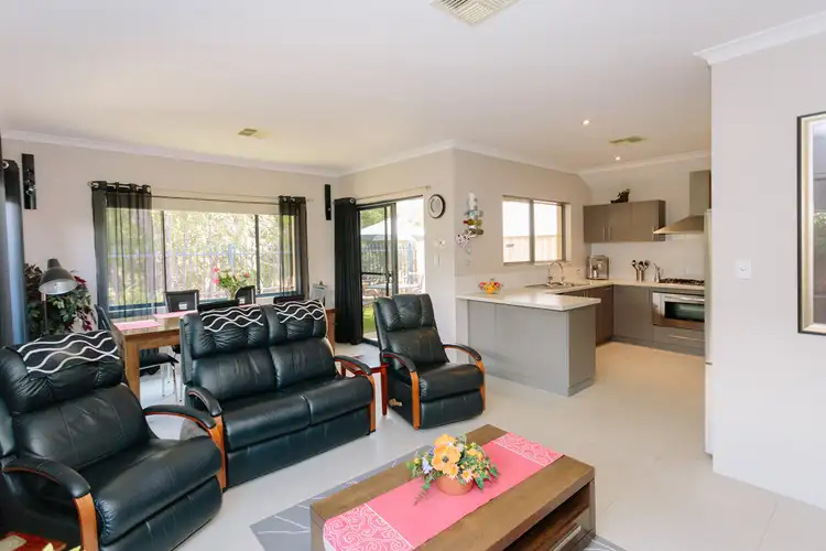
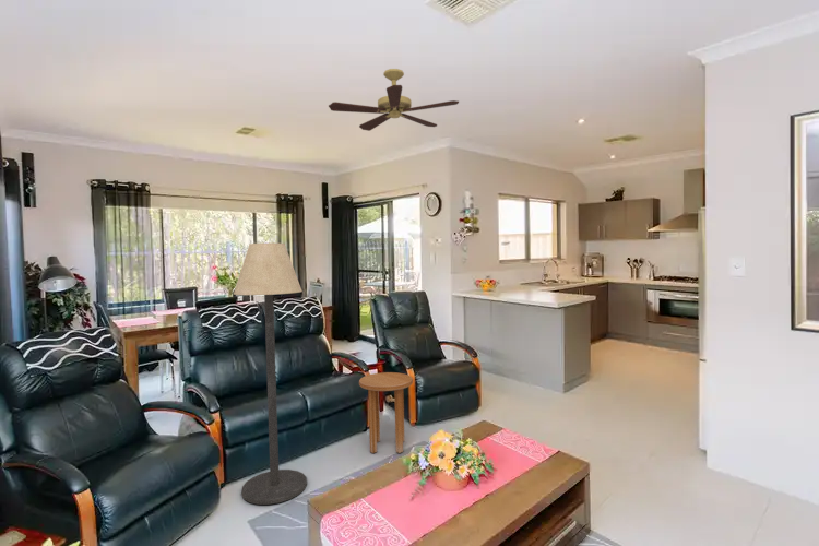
+ side table (378, 412)
+ floor lamp (271, 366)
+ ceiling fan (393, 93)
